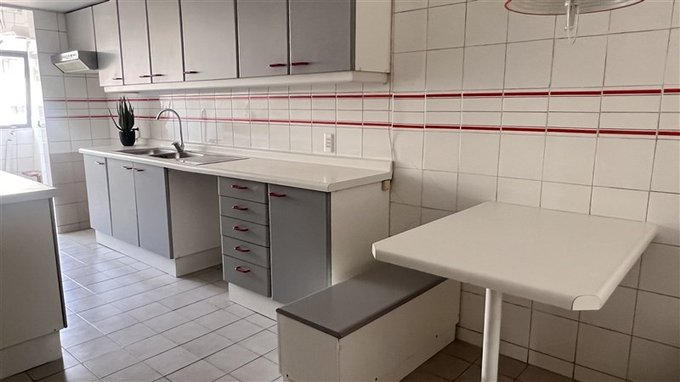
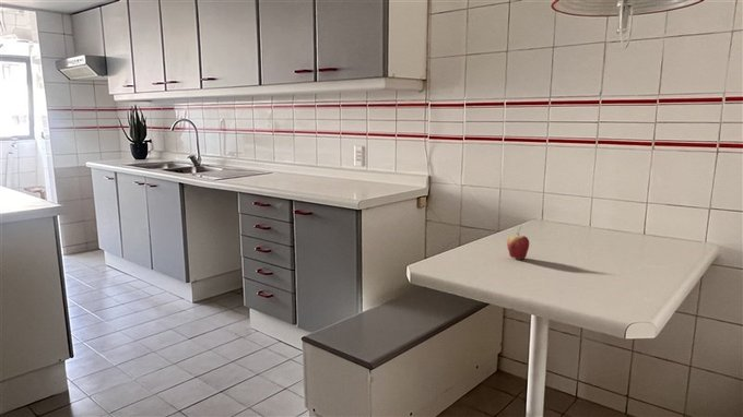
+ fruit (518, 242)
